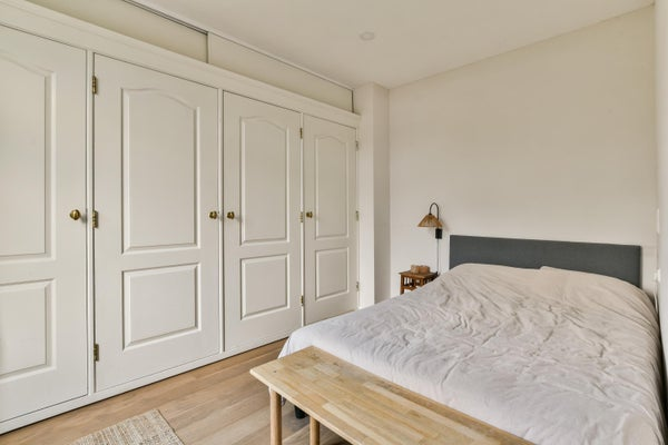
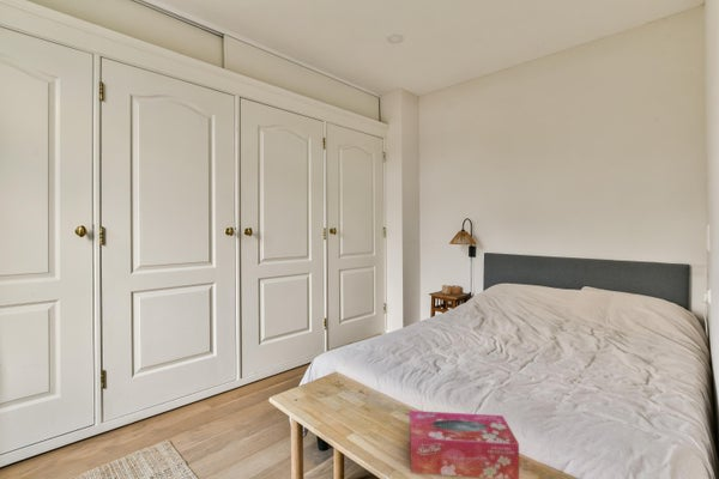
+ tissue box (459, 442)
